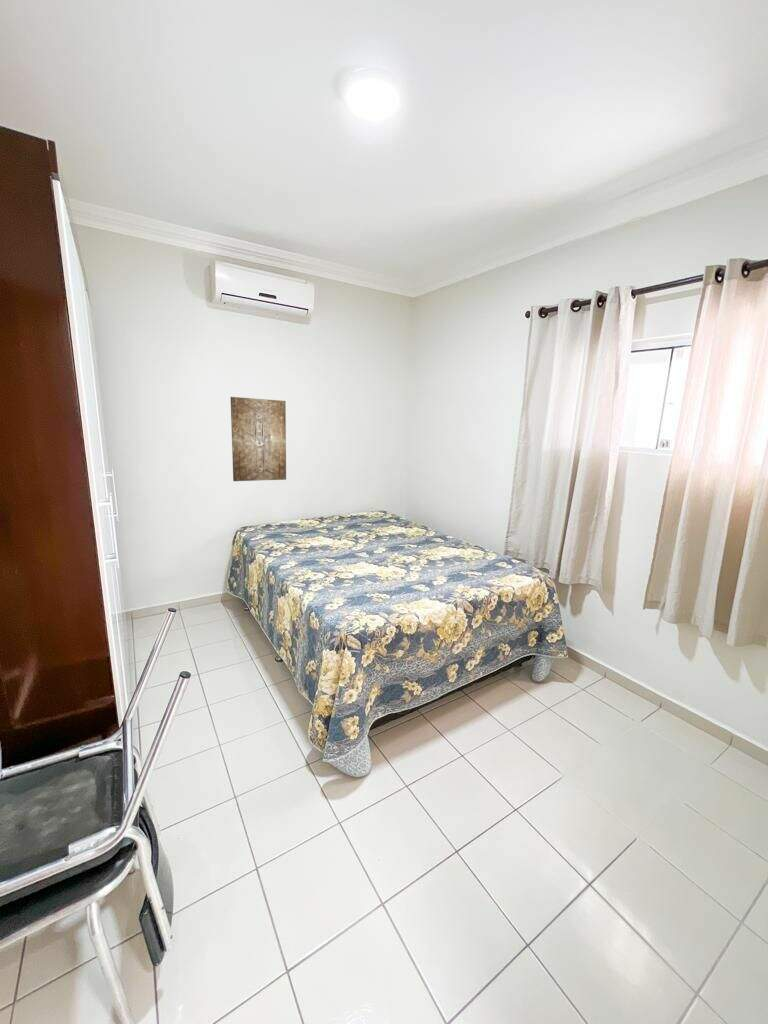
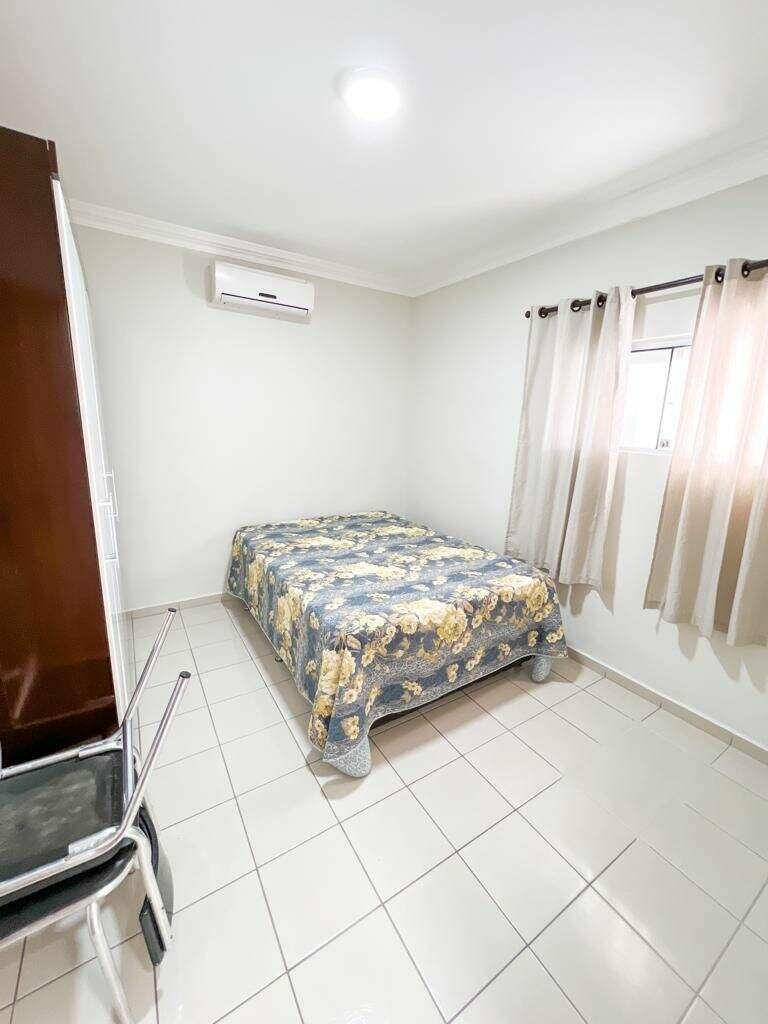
- wall art (259, 440)
